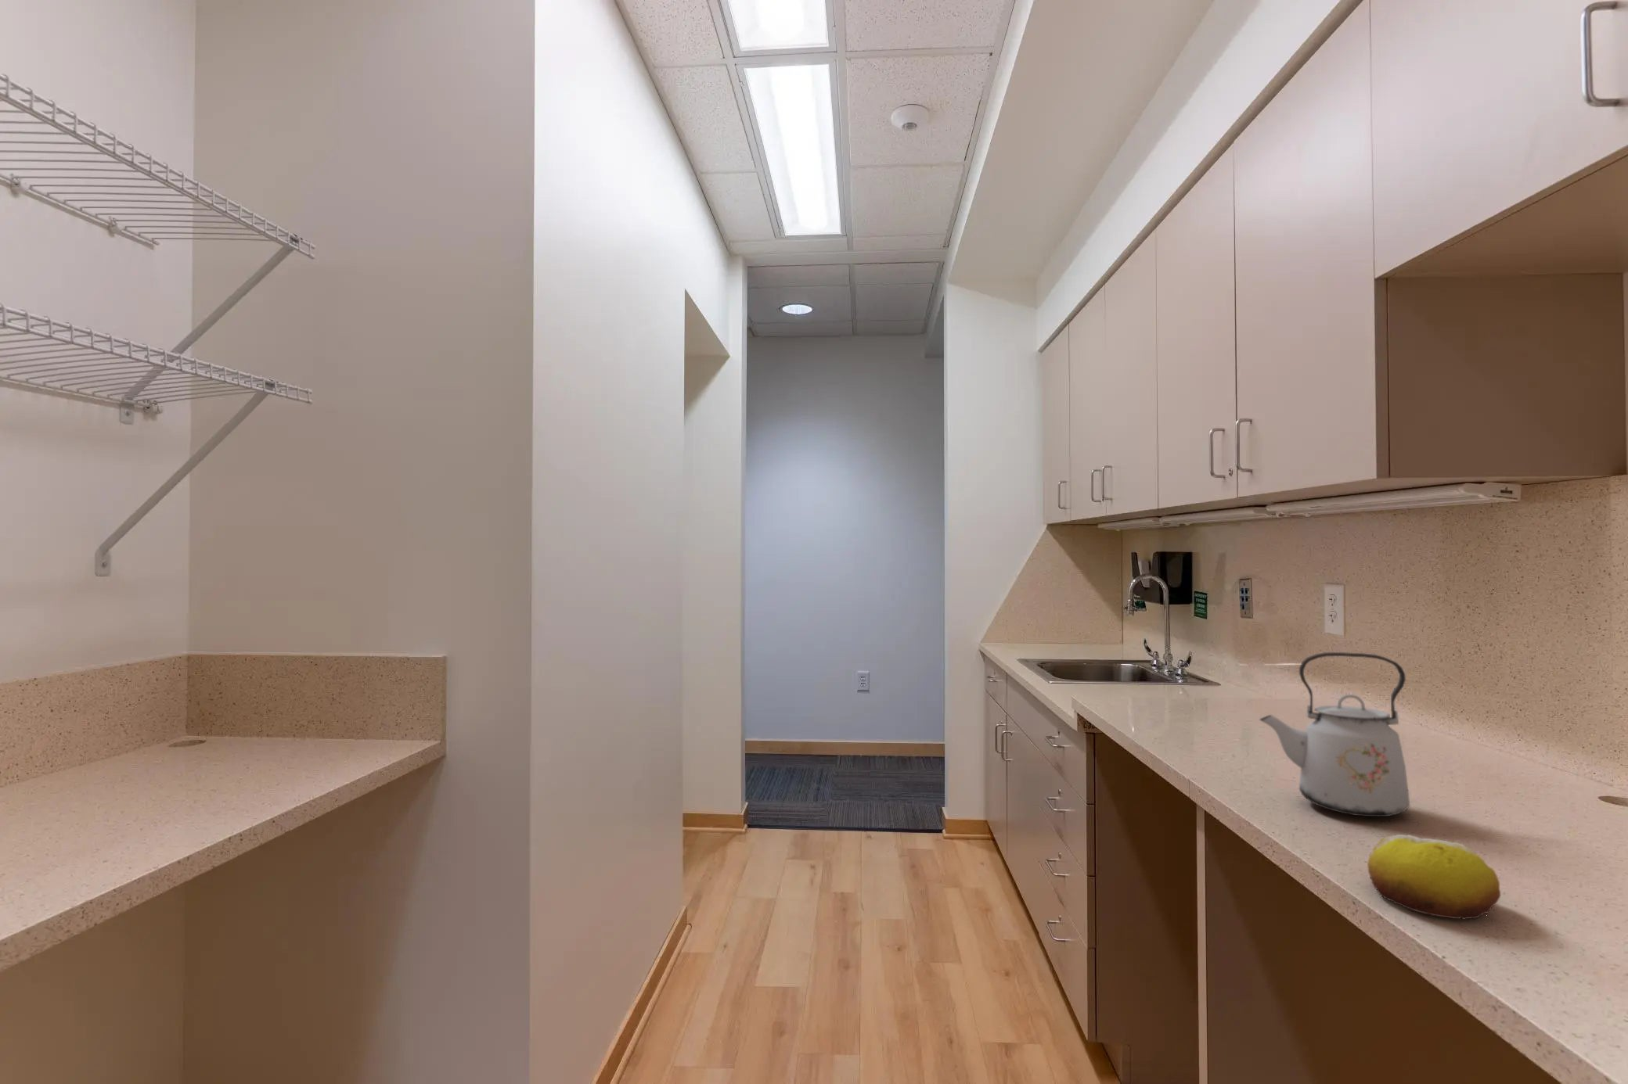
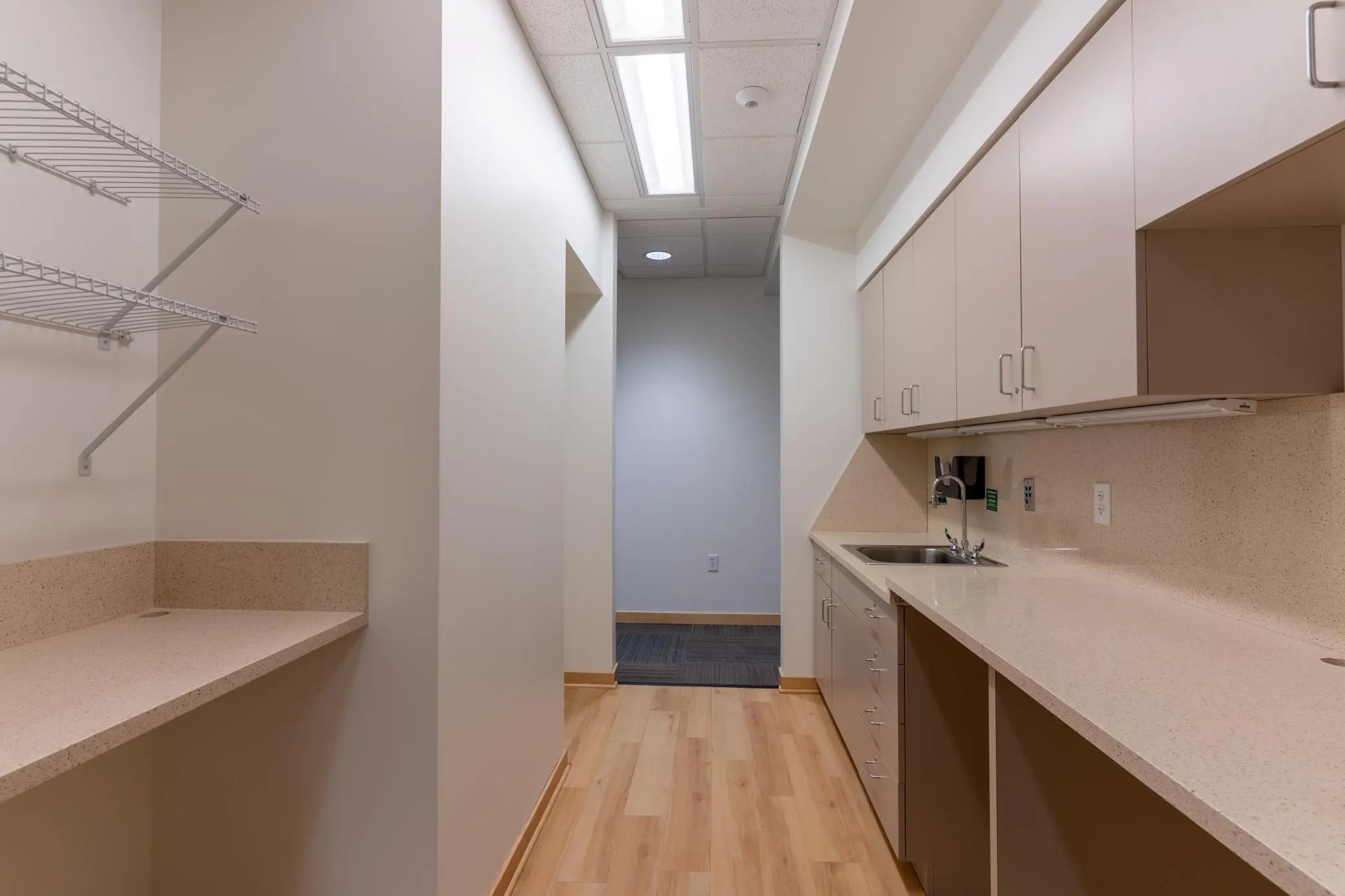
- fruit (1429, 867)
- kettle (1330, 728)
